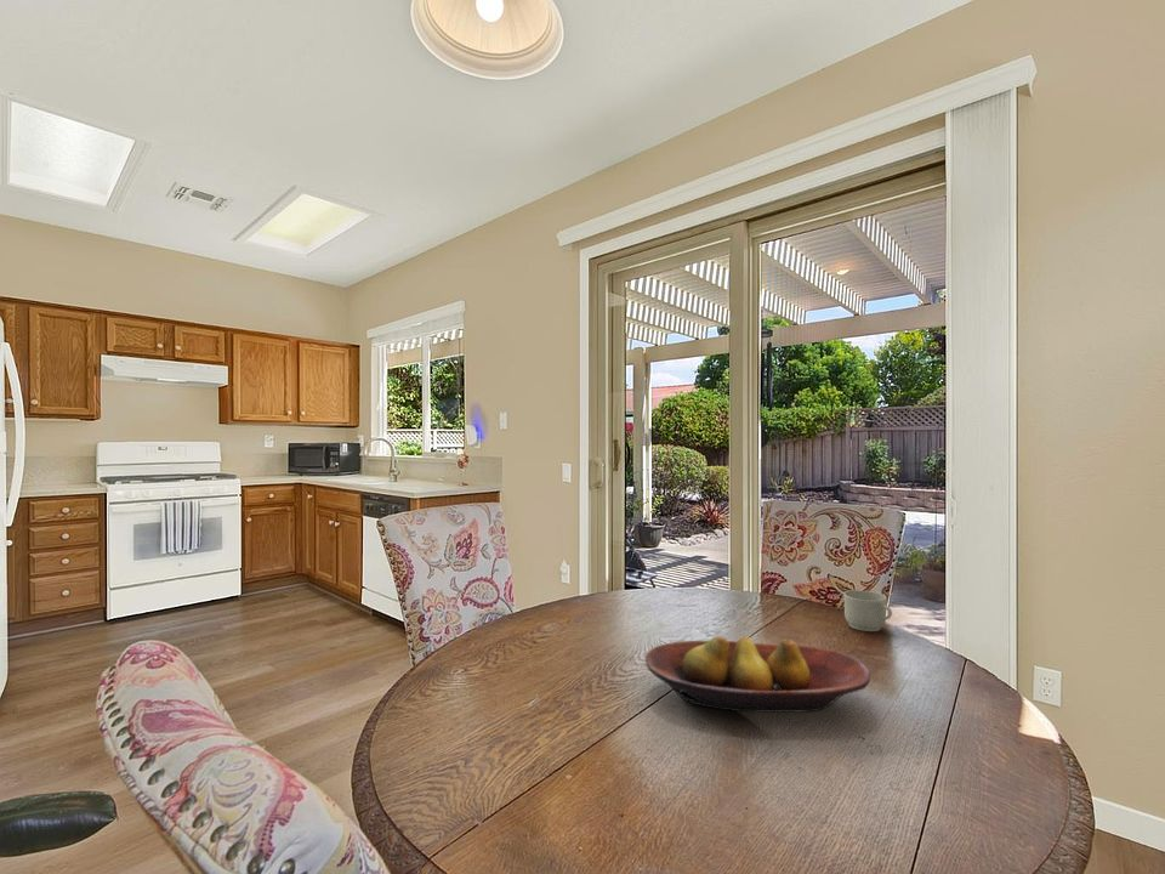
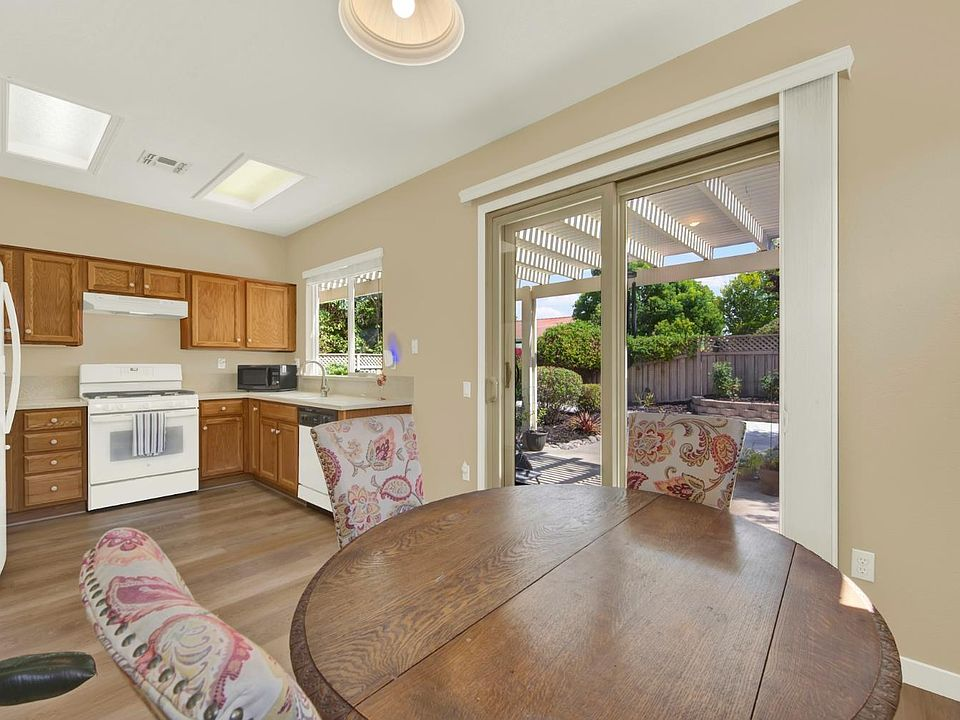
- mug (869, 612)
- fruit bowl (754, 665)
